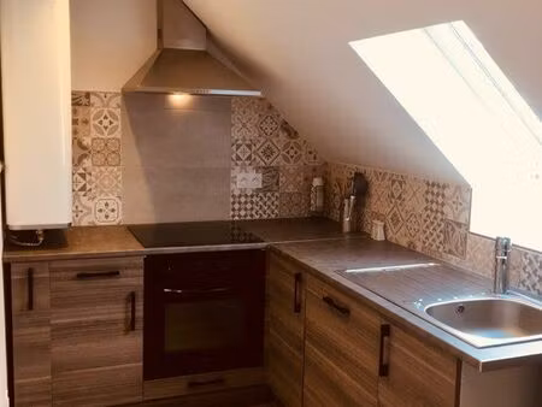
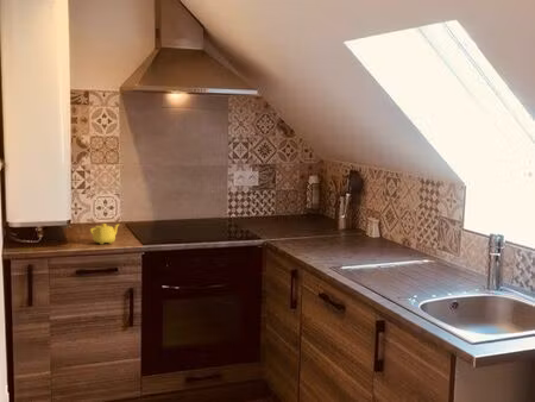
+ teapot (105, 233)
